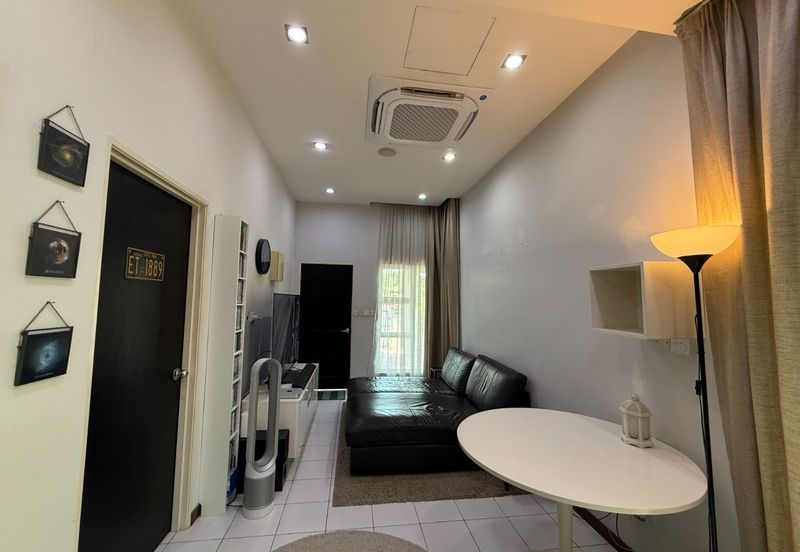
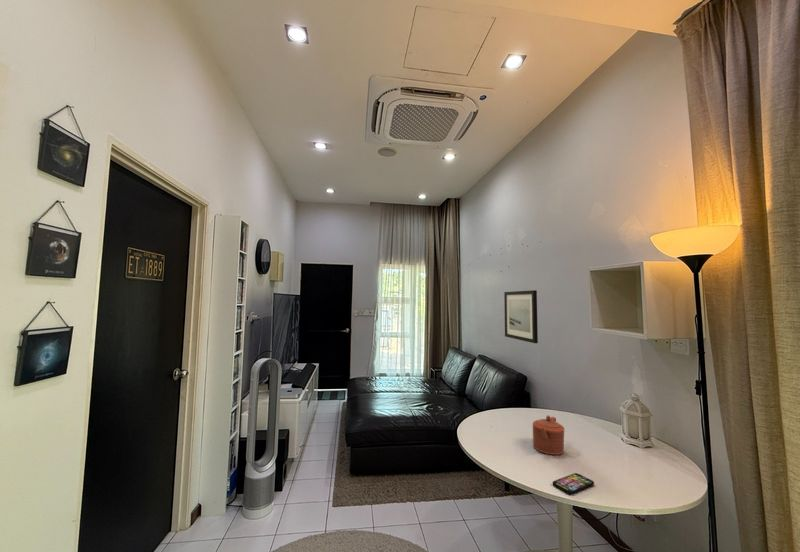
+ wall art (519, 315)
+ teapot (548, 432)
+ smartphone (573, 483)
